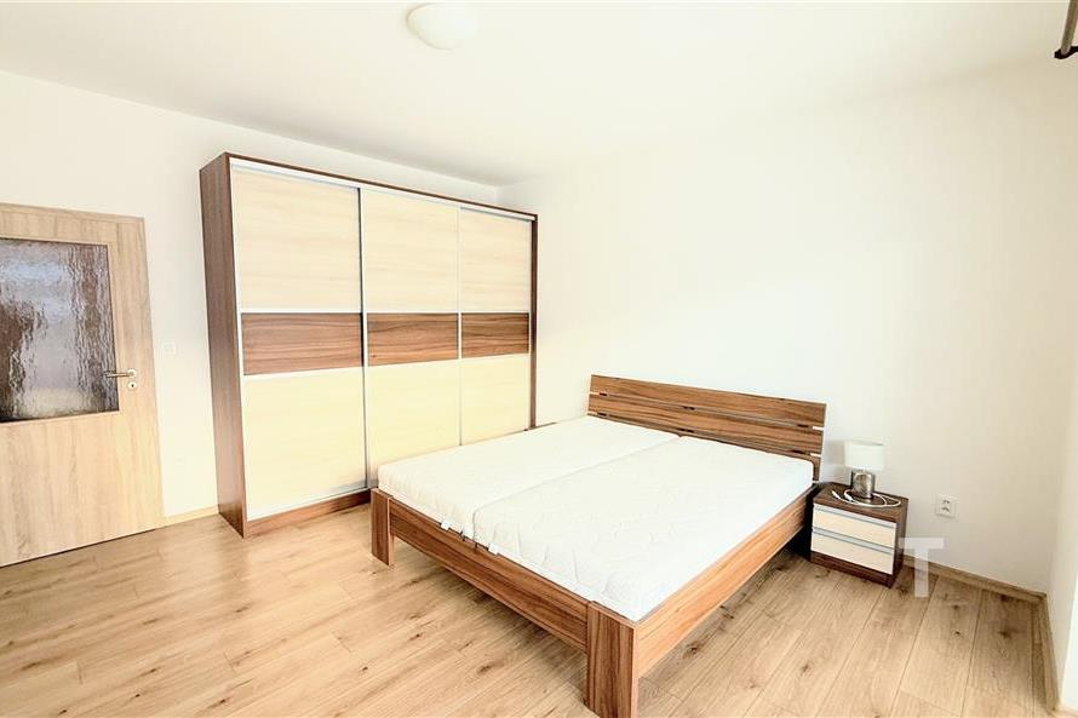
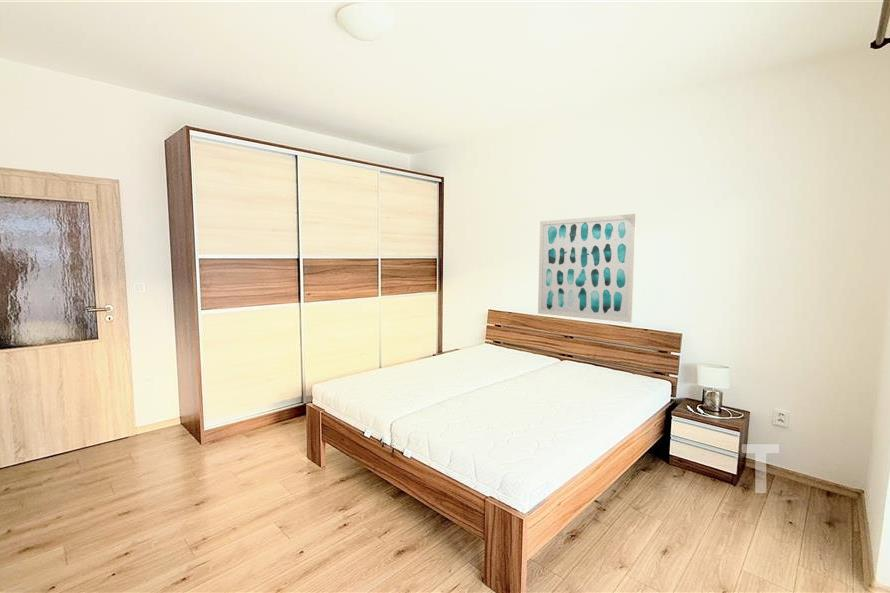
+ wall art (582, 268)
